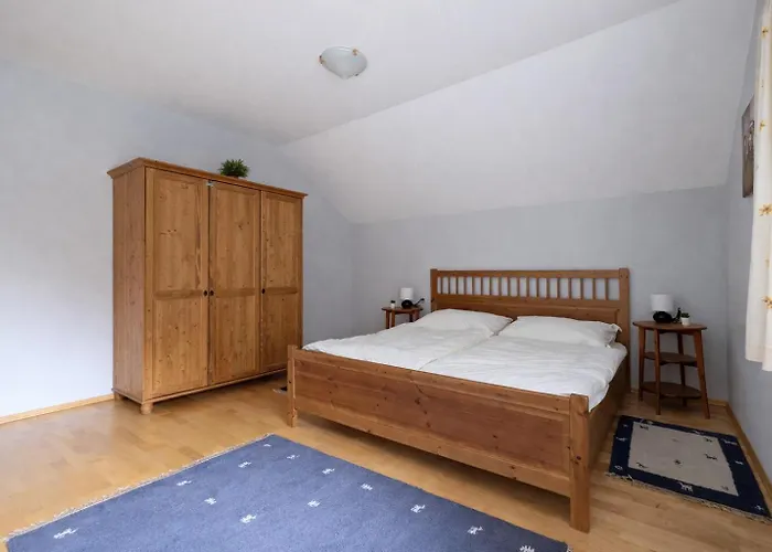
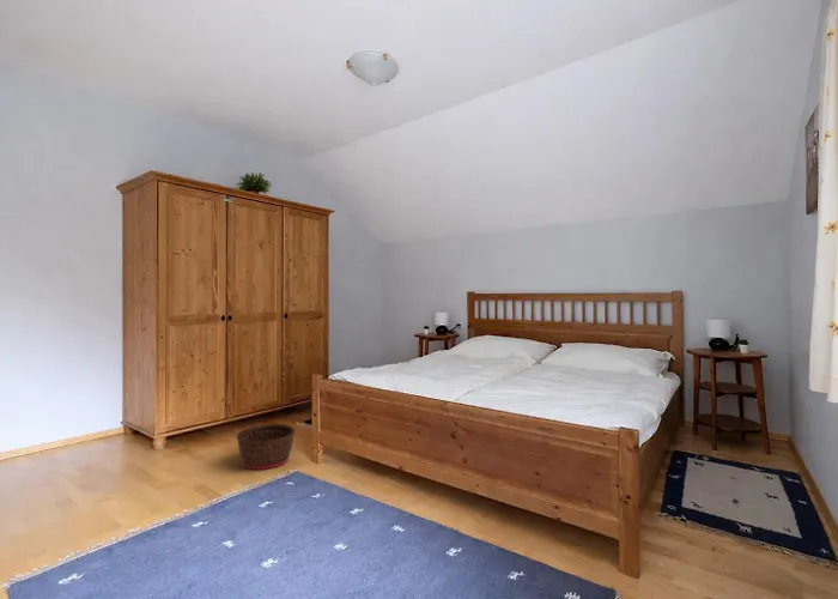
+ basket (266, 446)
